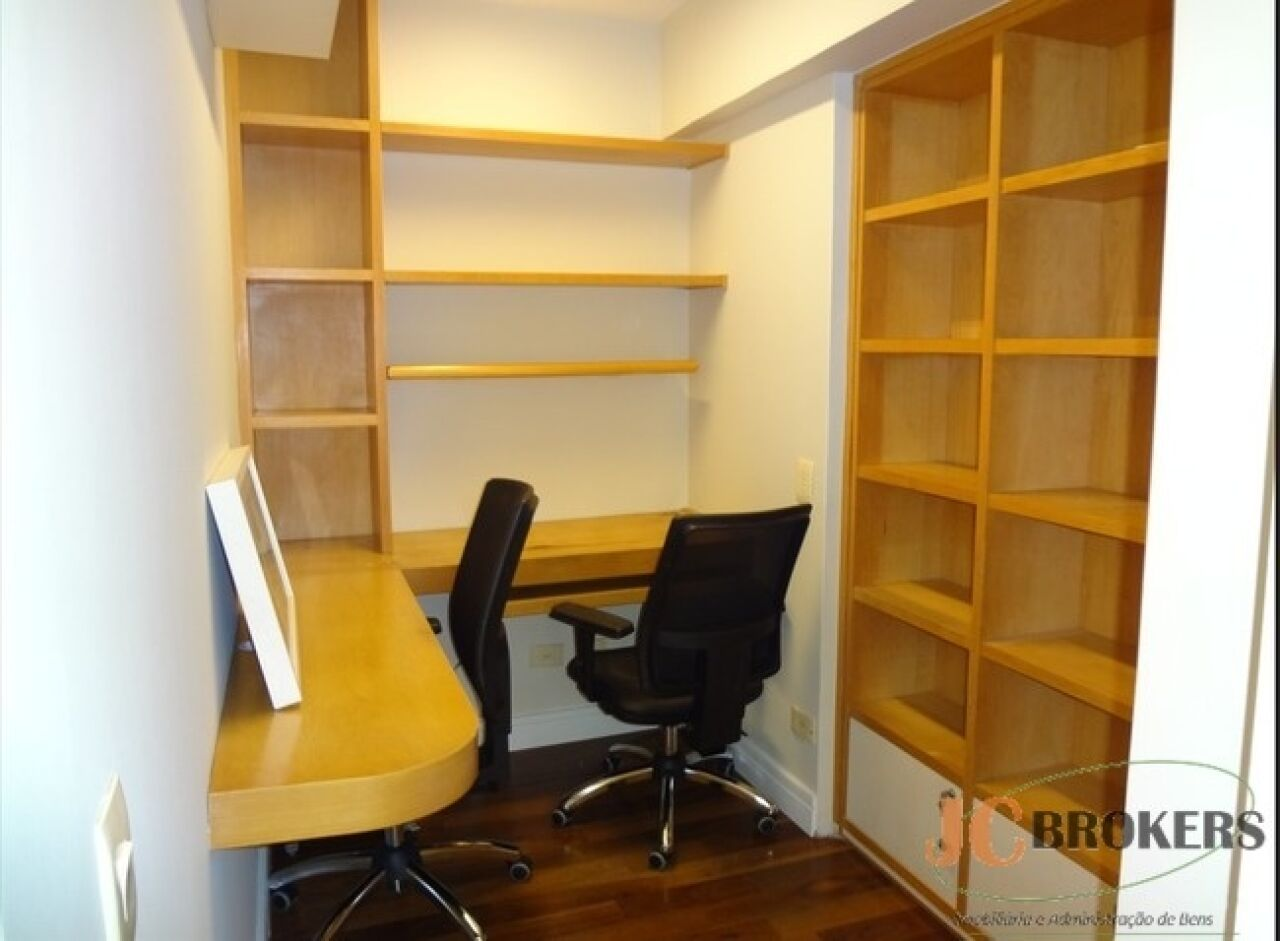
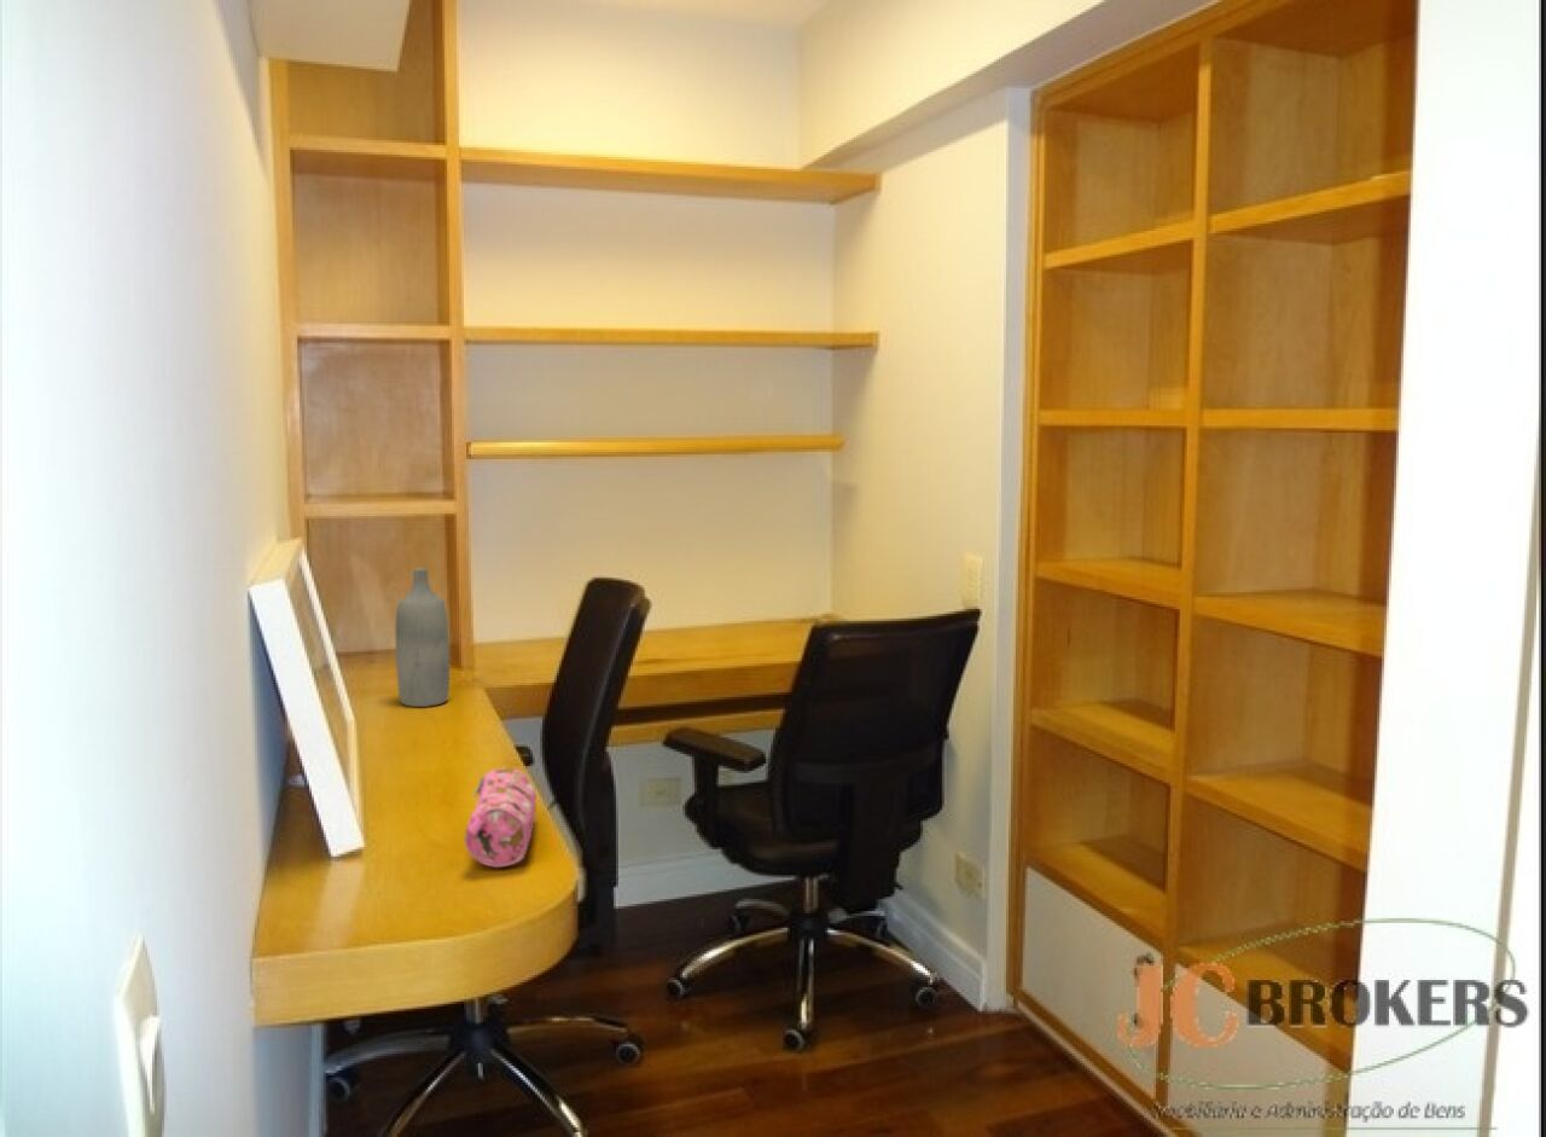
+ pencil case (501, 814)
+ bottle (422, 636)
